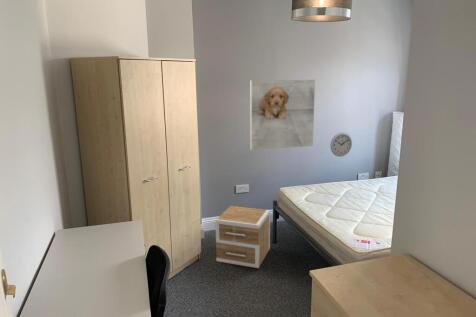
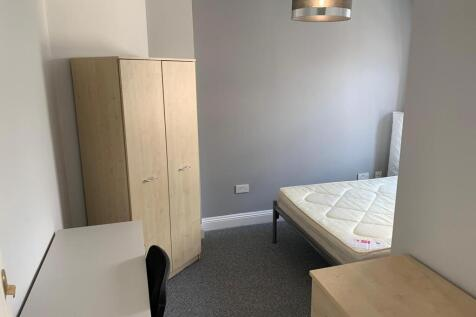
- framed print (282, 114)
- wall clock (341, 144)
- nightstand (243, 235)
